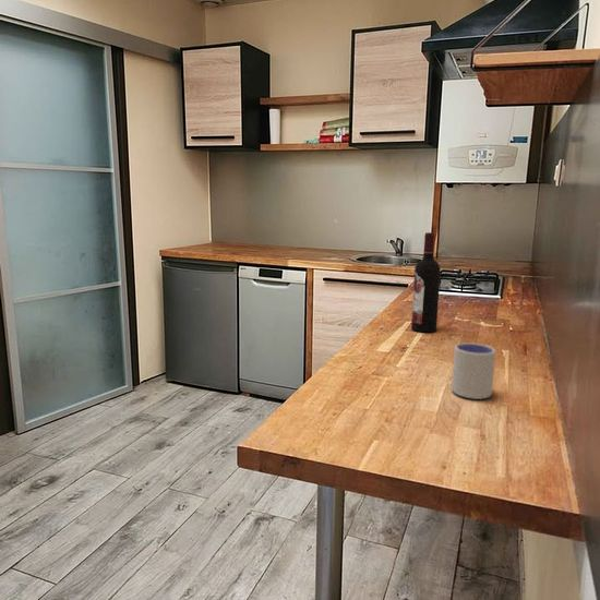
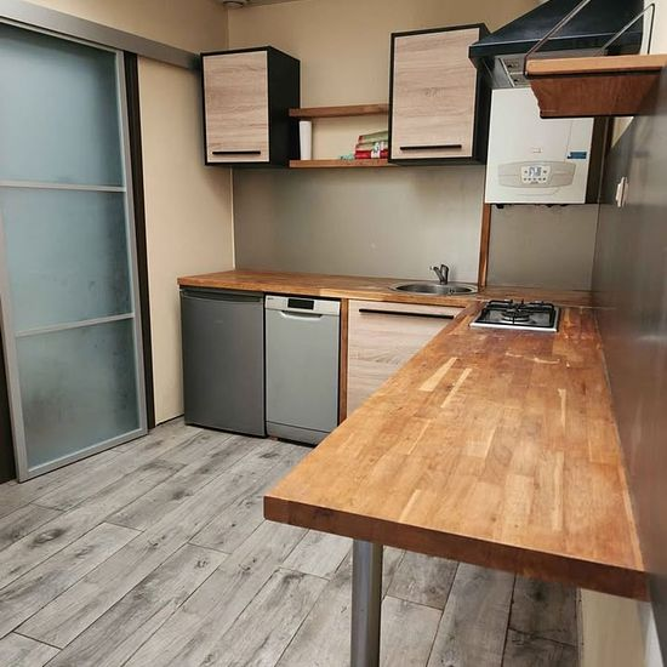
- cup (472, 368)
- wine bottle (427, 281)
